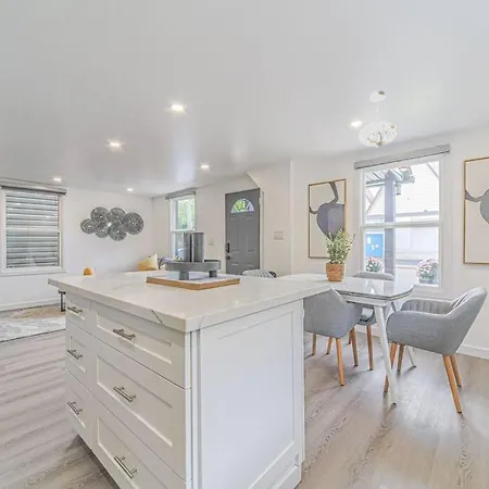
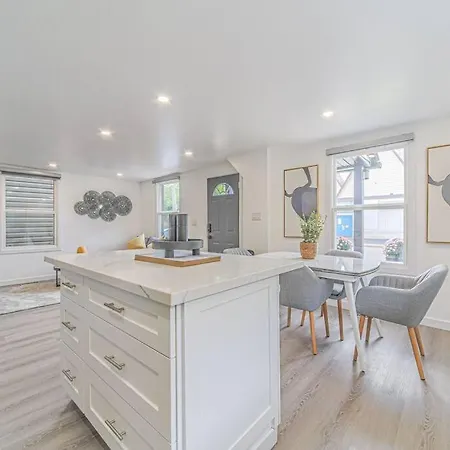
- pendant light (377, 121)
